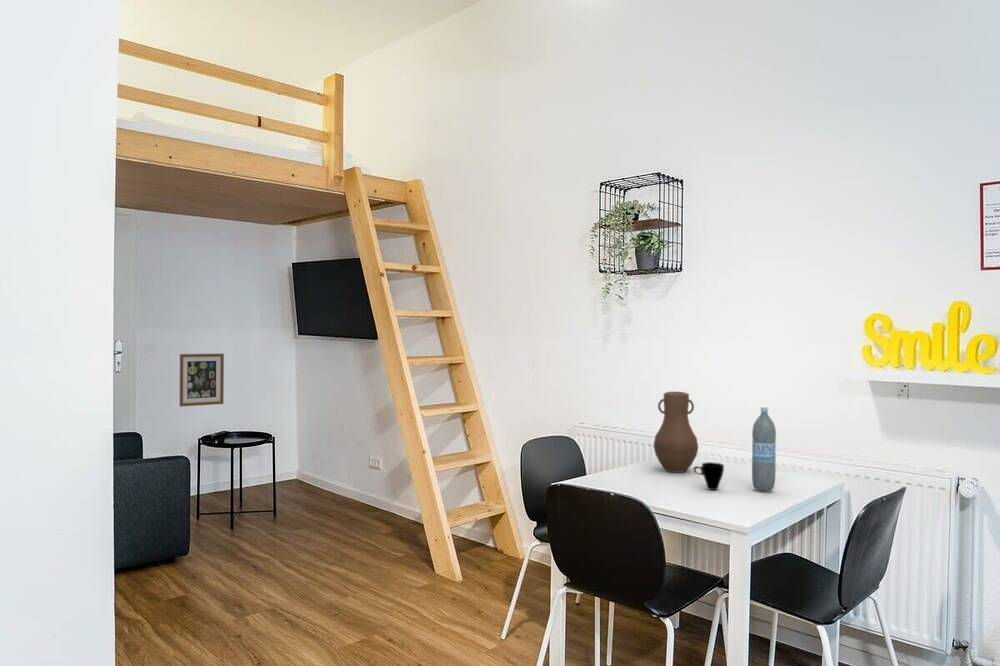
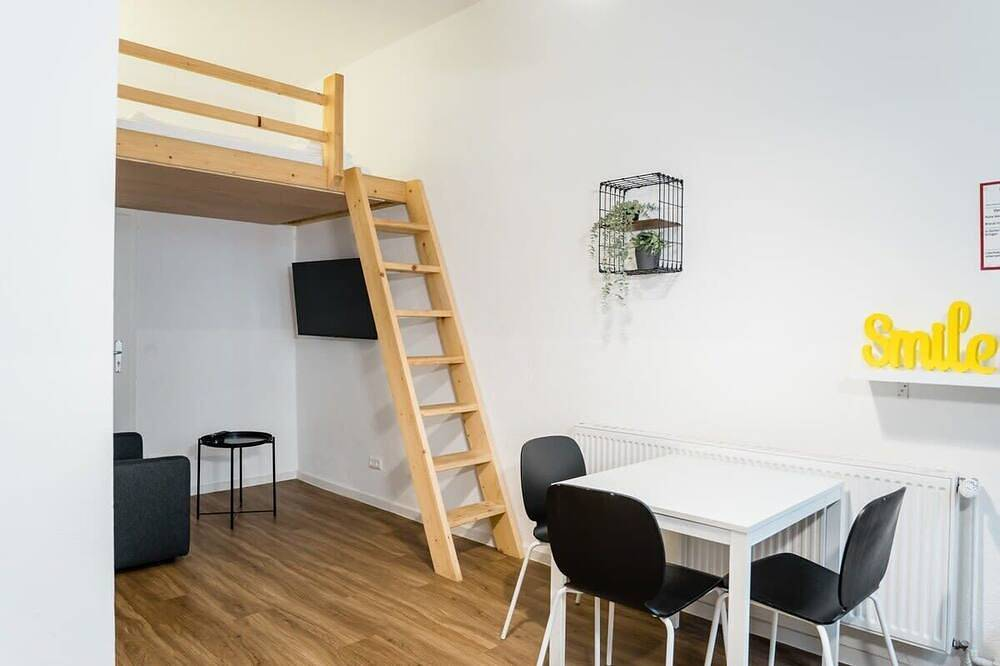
- vase (675, 431)
- wall art (202, 379)
- water bottle (763, 448)
- cup (708, 476)
